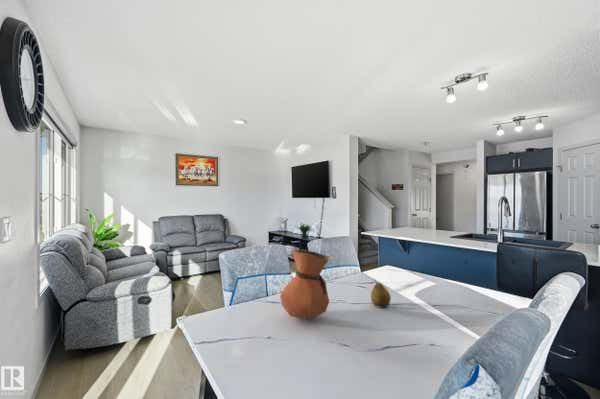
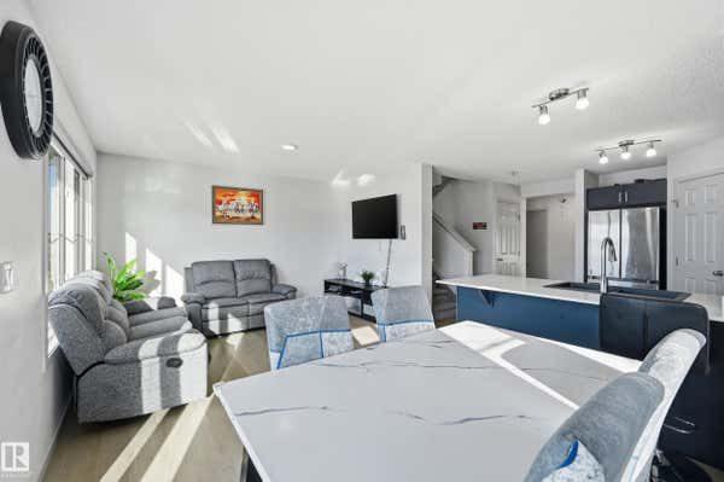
- fruit (380, 292)
- vase (306, 283)
